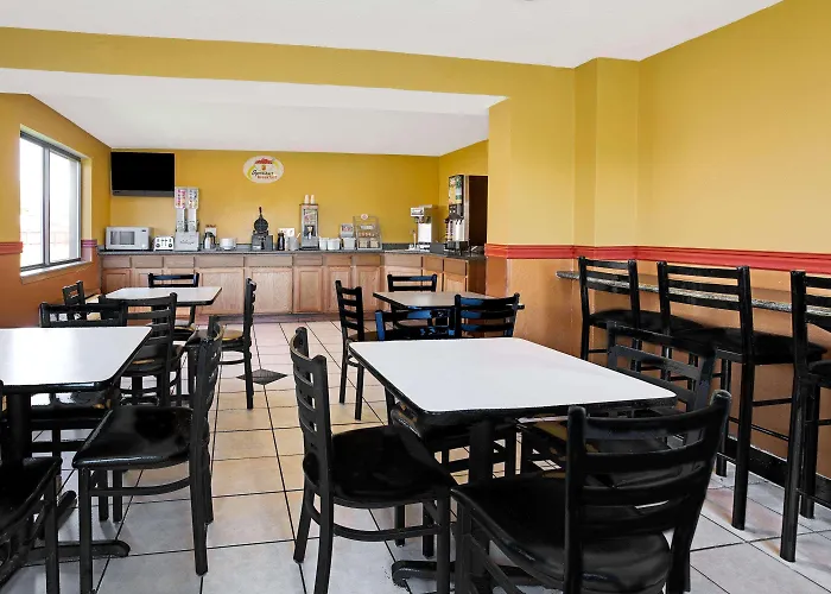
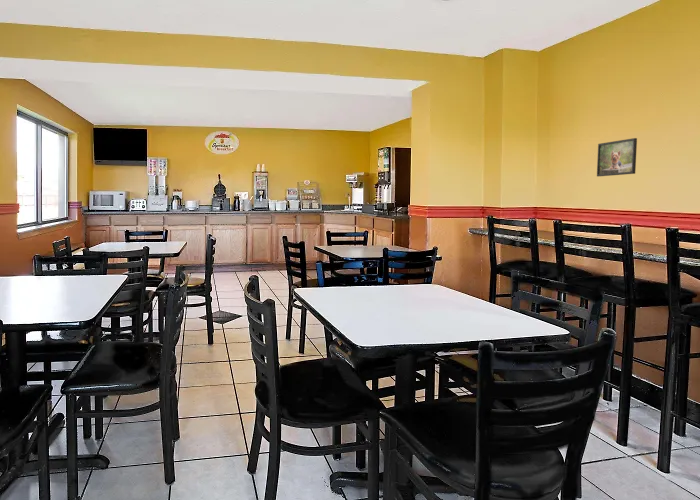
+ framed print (616, 158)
